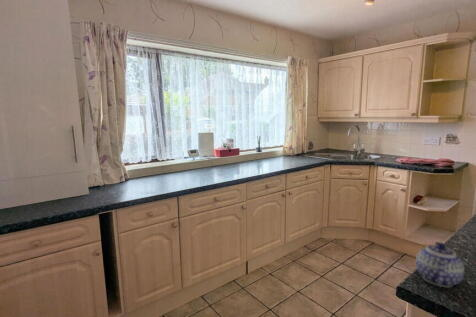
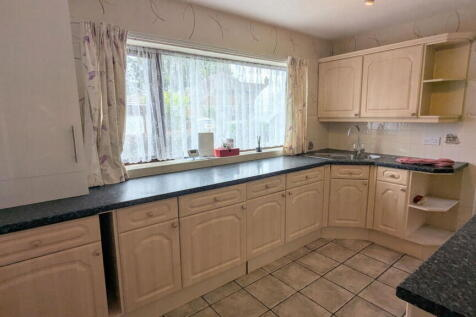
- teapot (439, 262)
